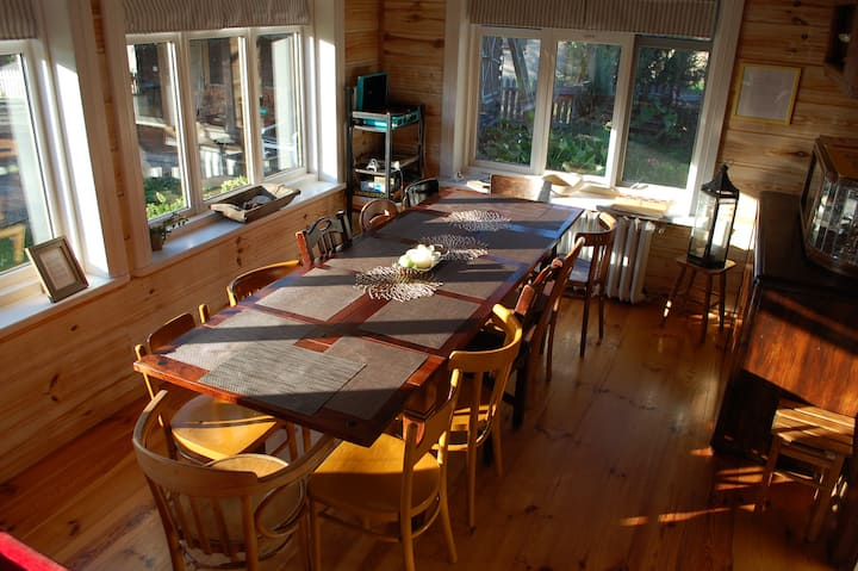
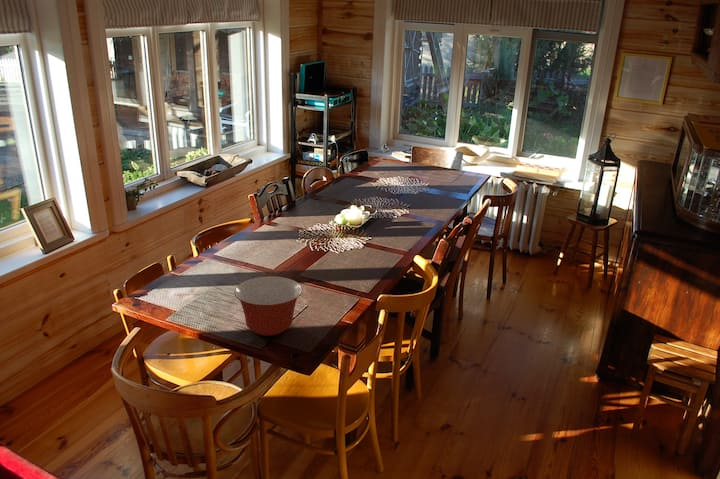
+ mixing bowl (269, 308)
